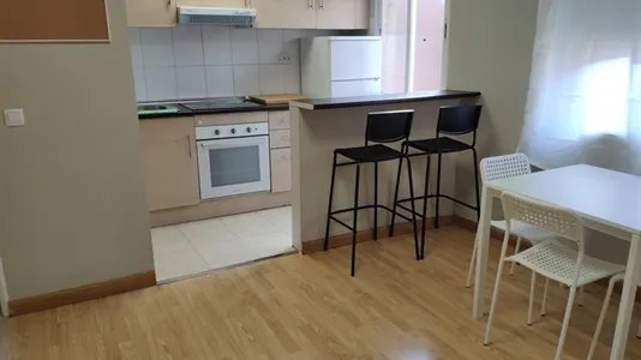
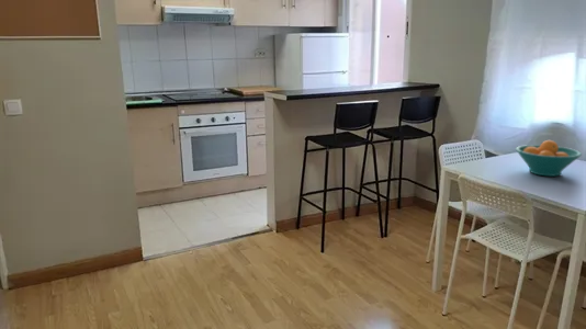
+ fruit bowl (546, 157)
